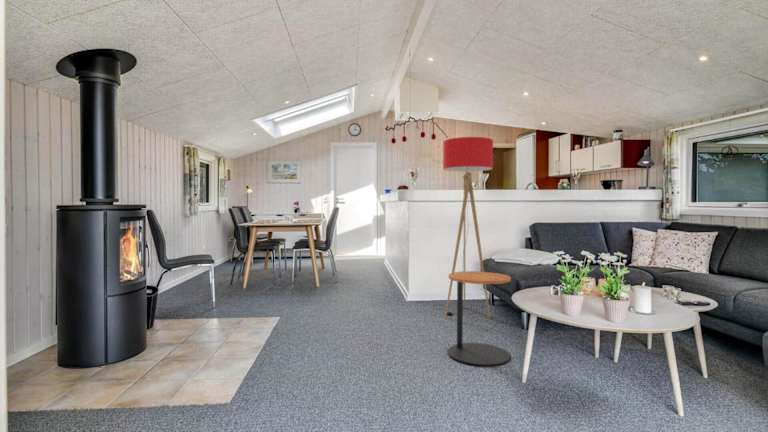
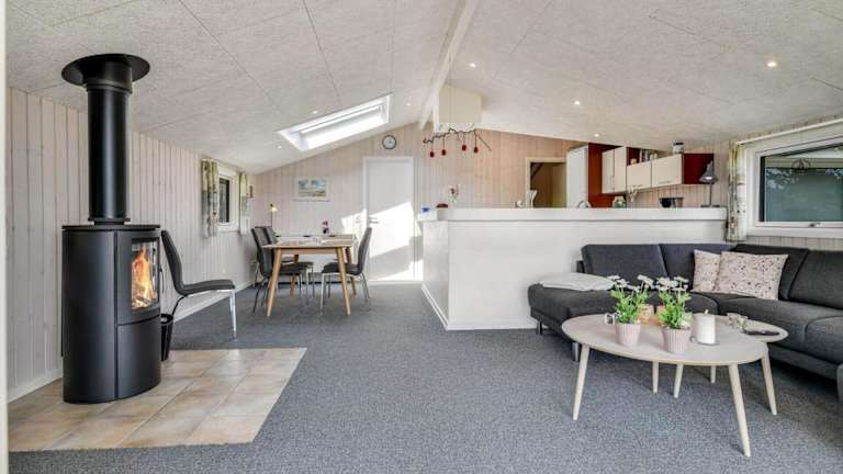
- side table (462, 315)
- floor lamp (468, 227)
